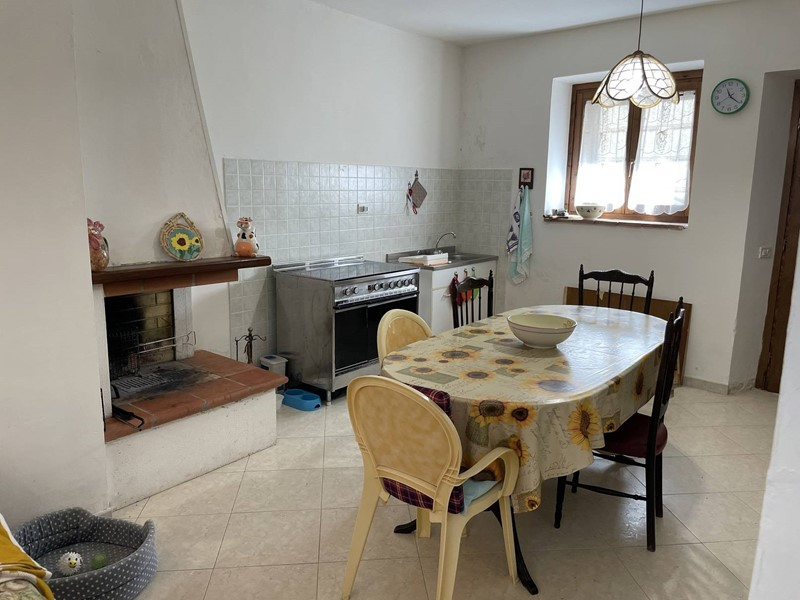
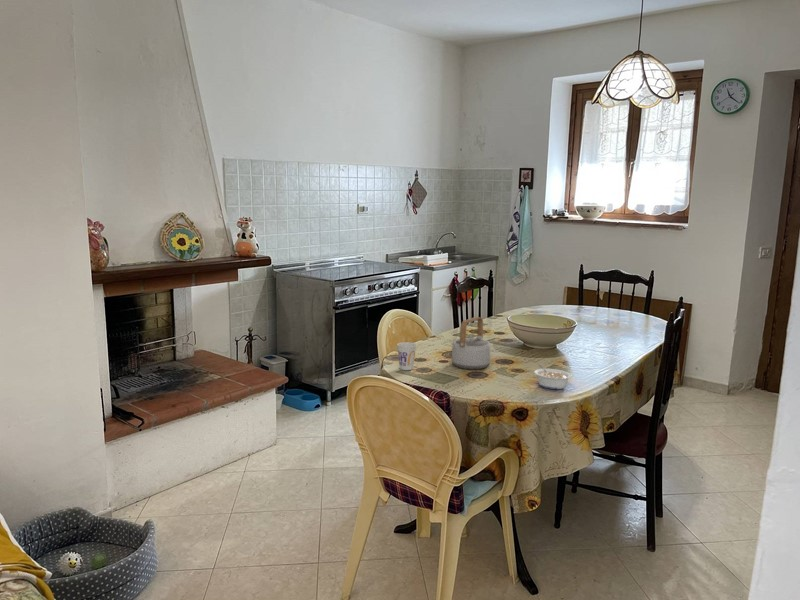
+ legume (550, 378)
+ teapot (473, 341)
+ cup (406, 356)
